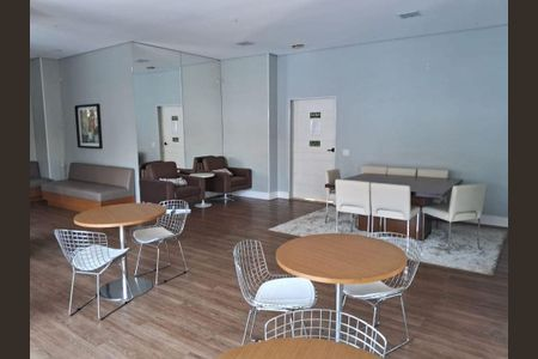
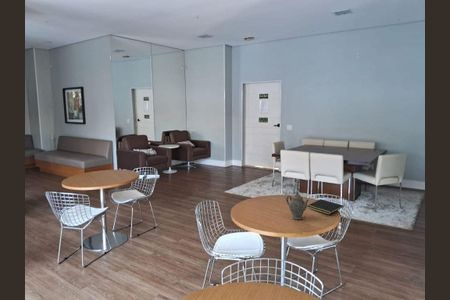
+ notepad (324, 206)
+ chinaware (297, 204)
